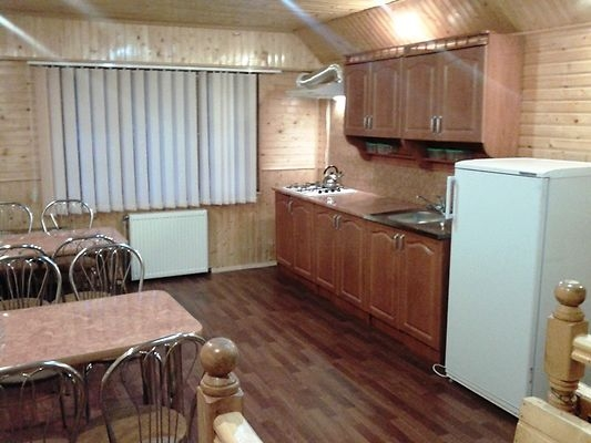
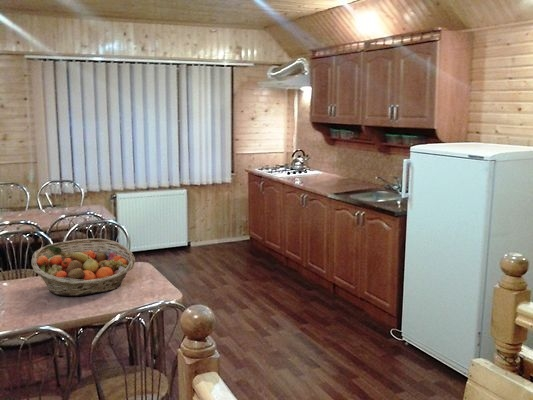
+ fruit basket (84, 266)
